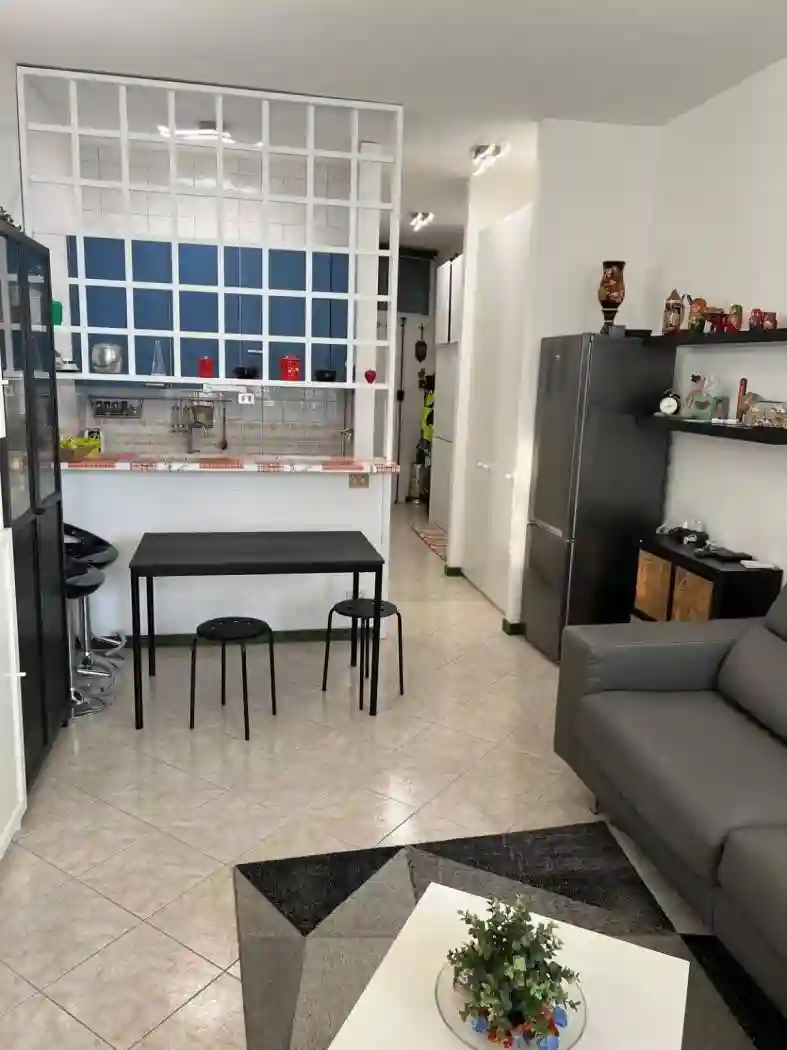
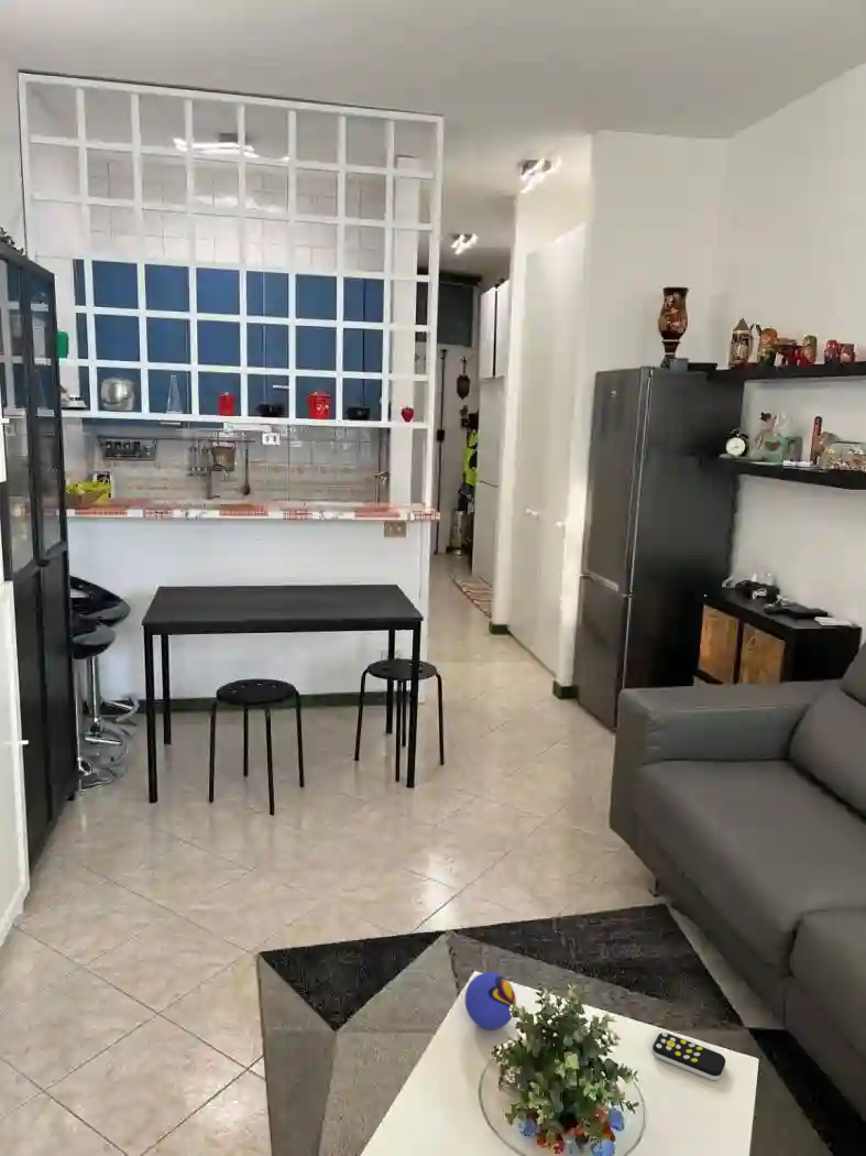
+ remote control (688, 1055)
+ decorative ball (490, 1000)
